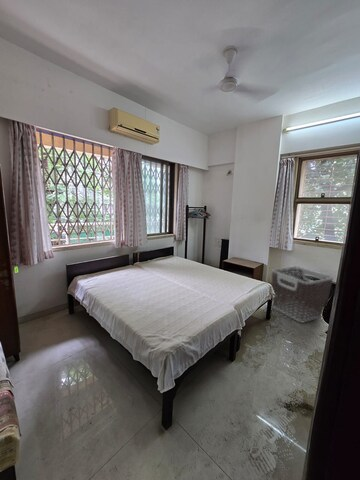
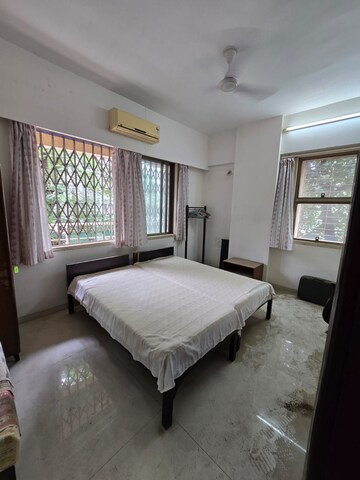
- clothes hamper (298, 292)
